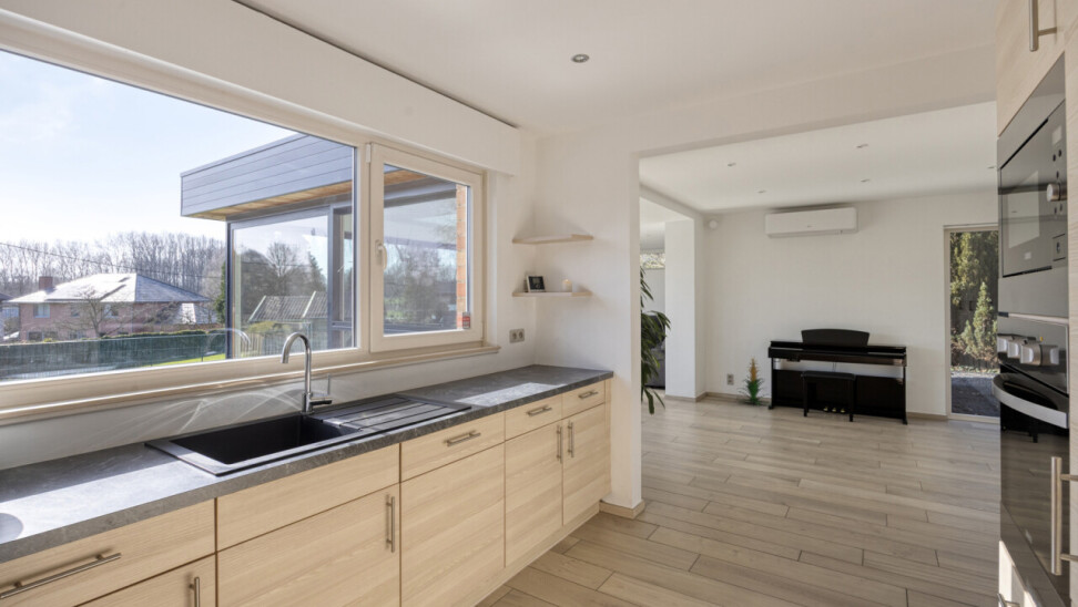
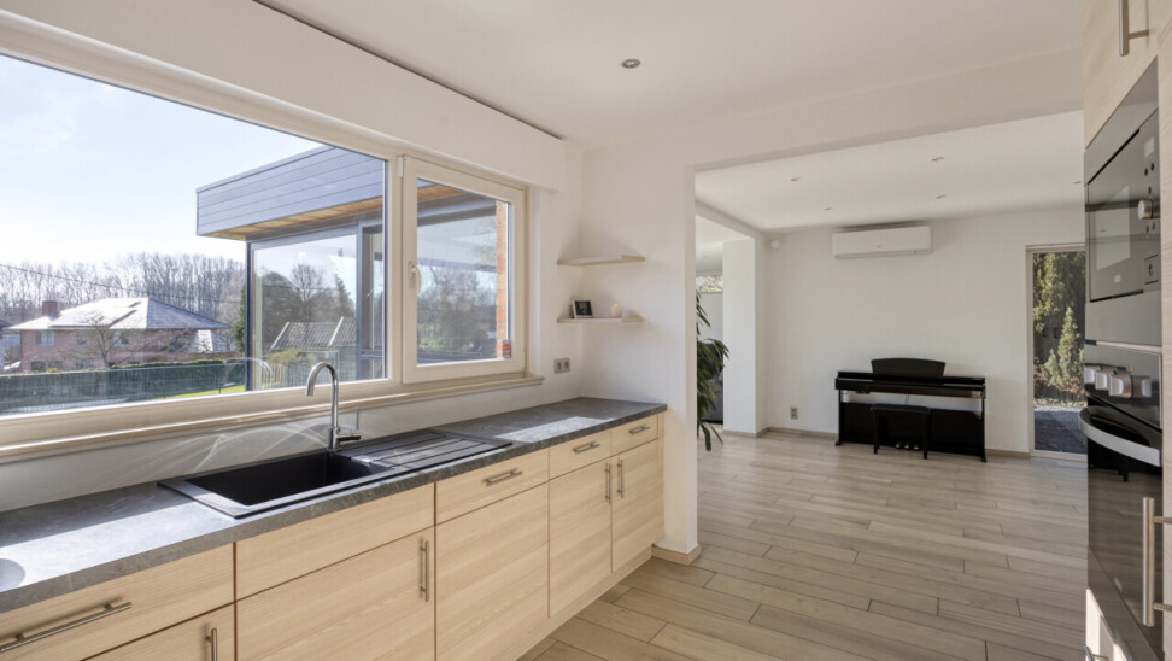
- indoor plant (753, 379)
